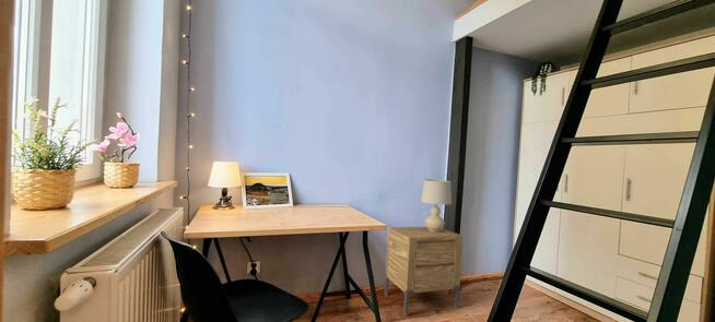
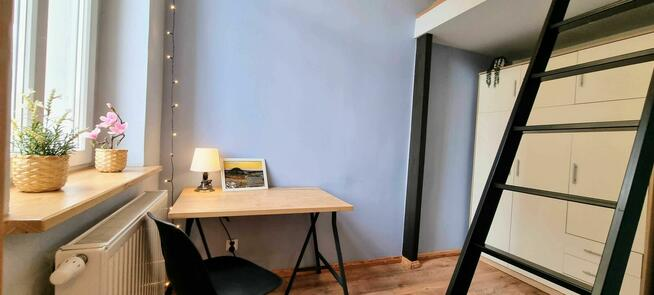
- table lamp (435, 205)
- nightstand (422, 265)
